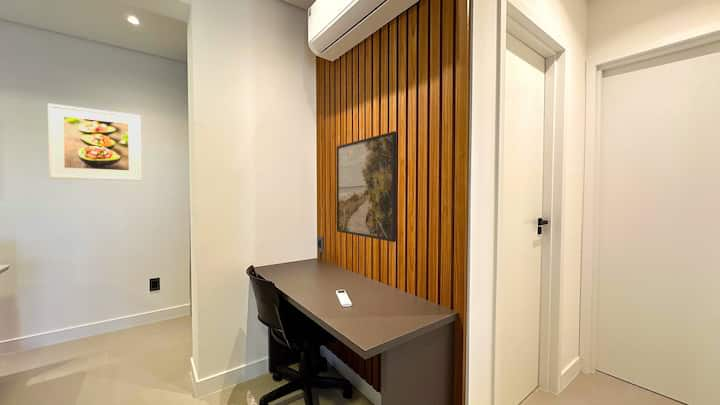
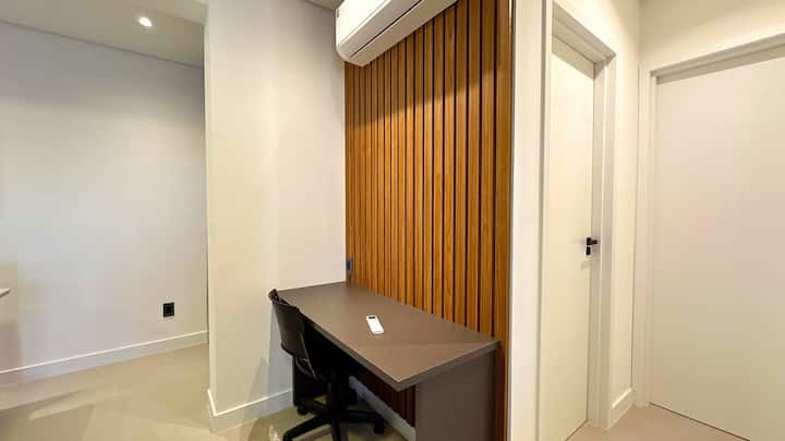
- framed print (362, 188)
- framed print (97, 144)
